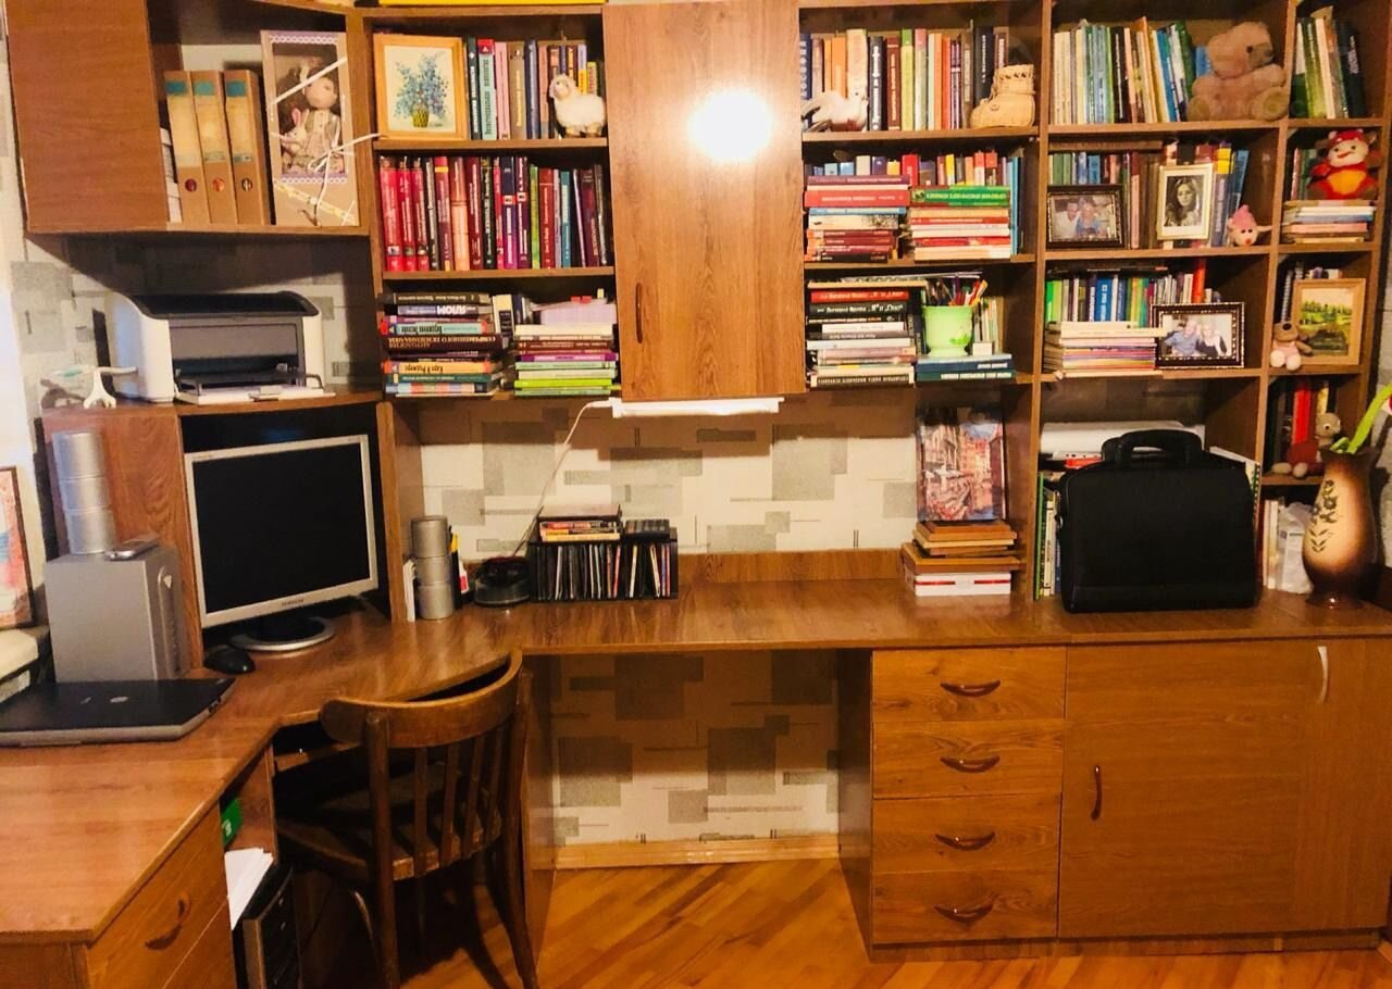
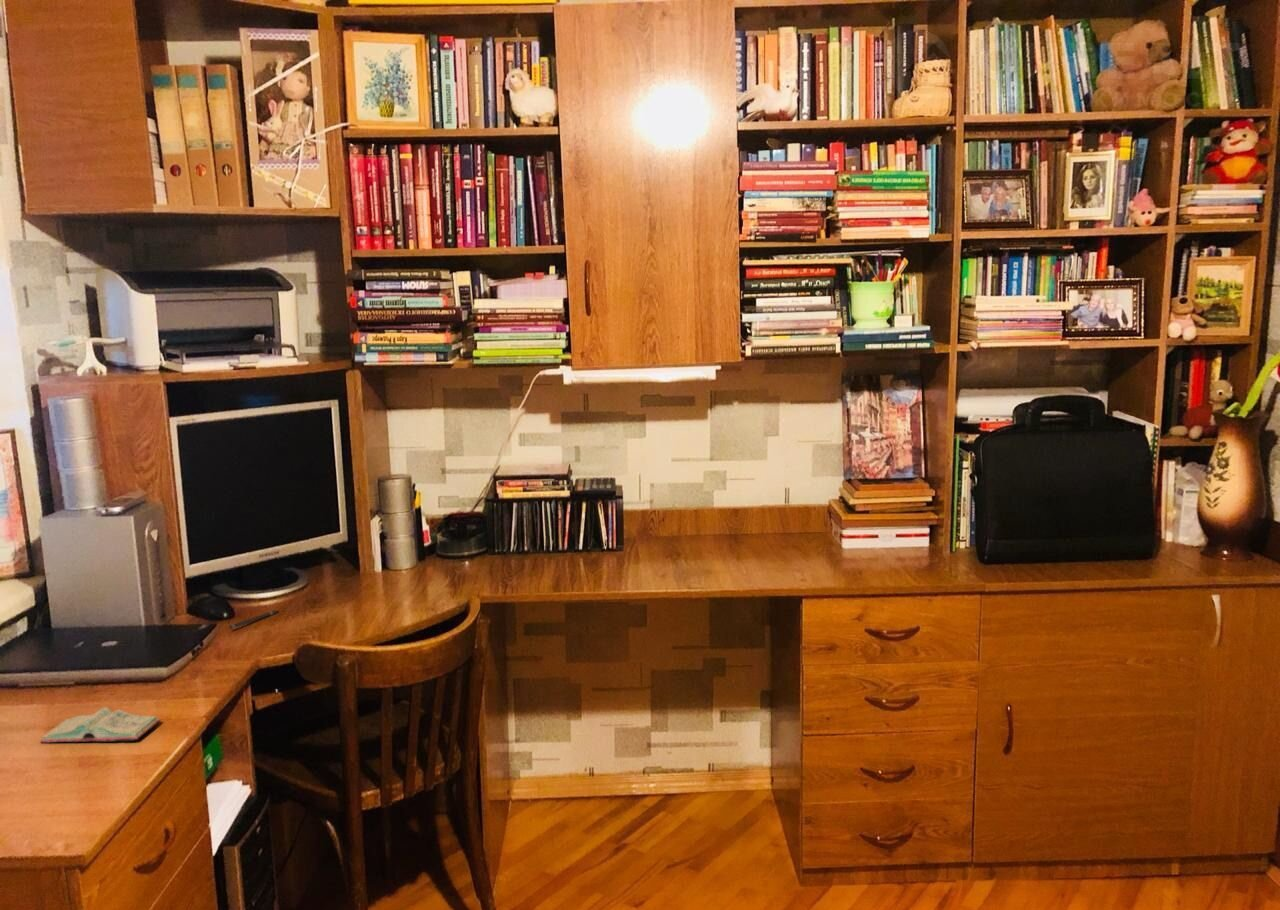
+ book (100, 723)
+ pen (254, 618)
